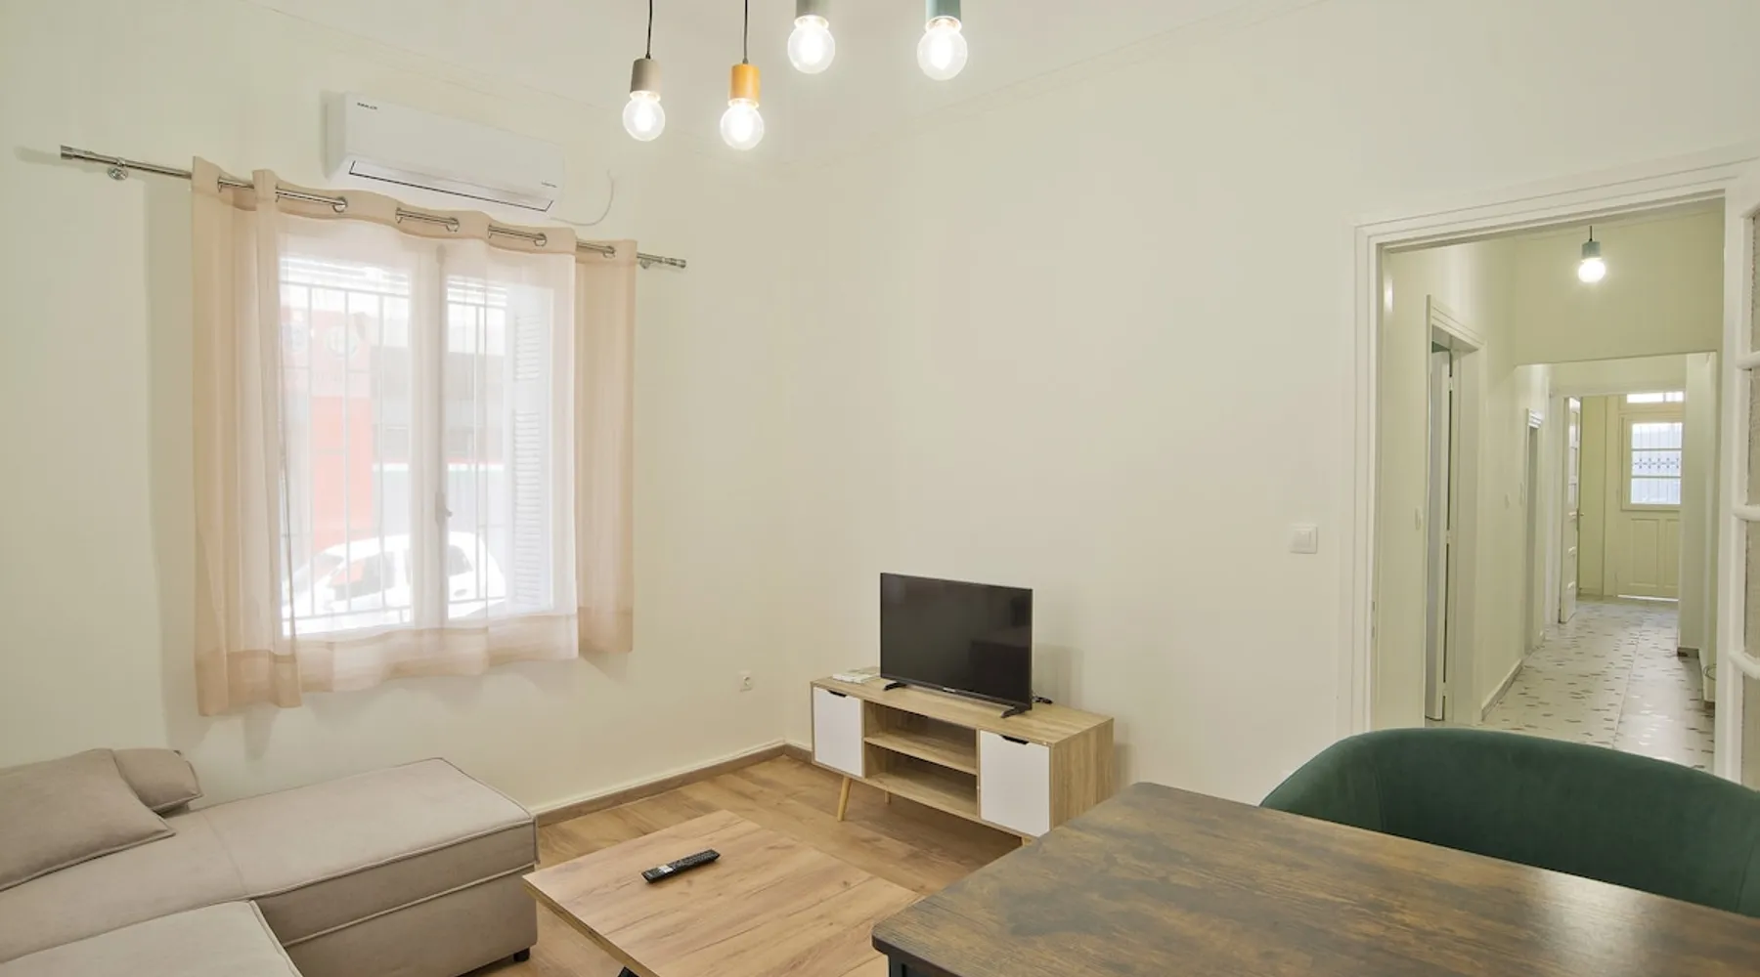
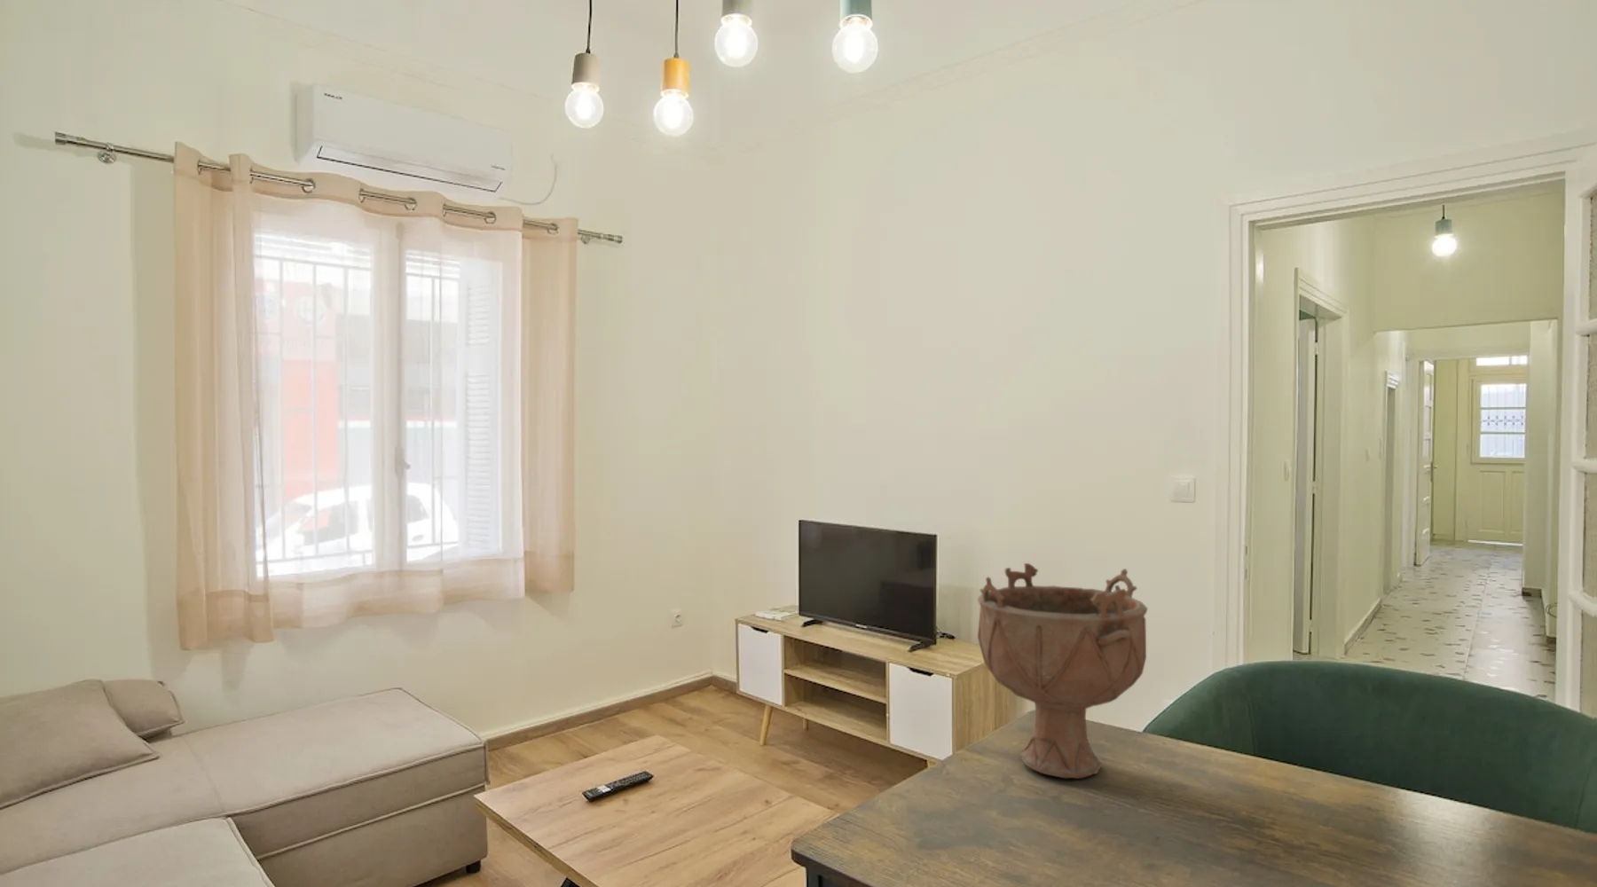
+ decorative bowl (1061, 667)
